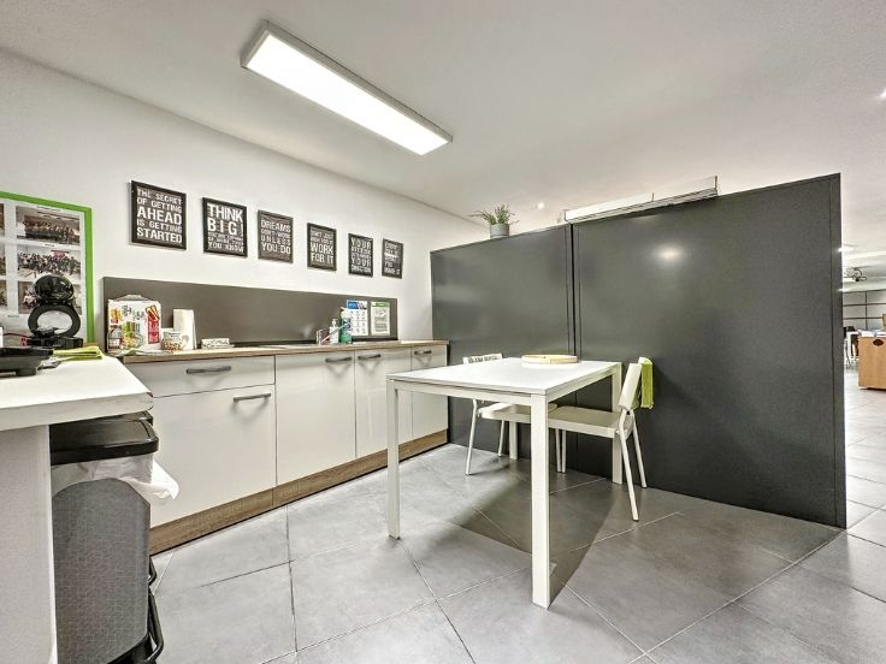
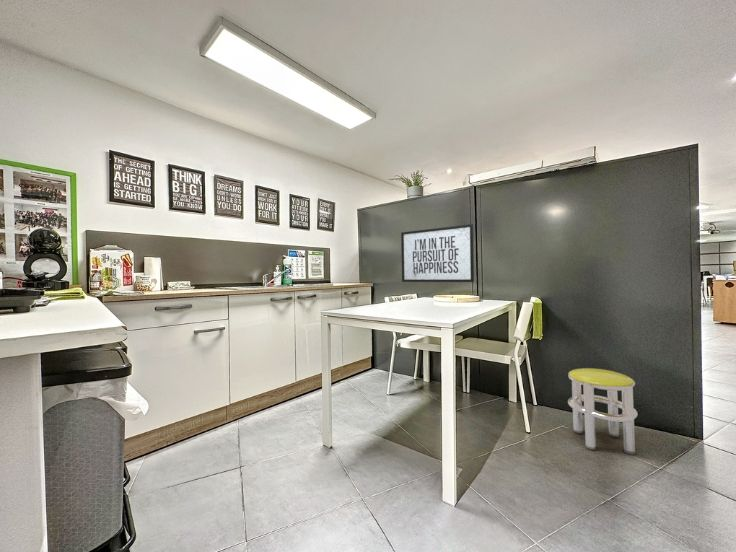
+ mirror (434, 255)
+ stool (602, 402)
